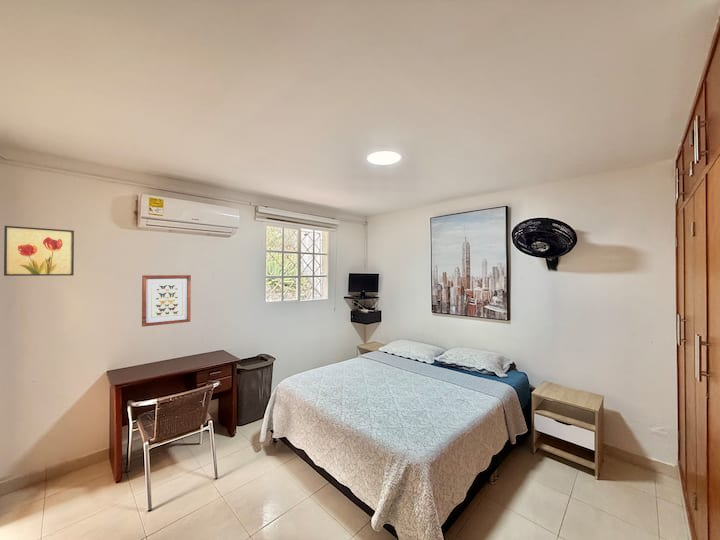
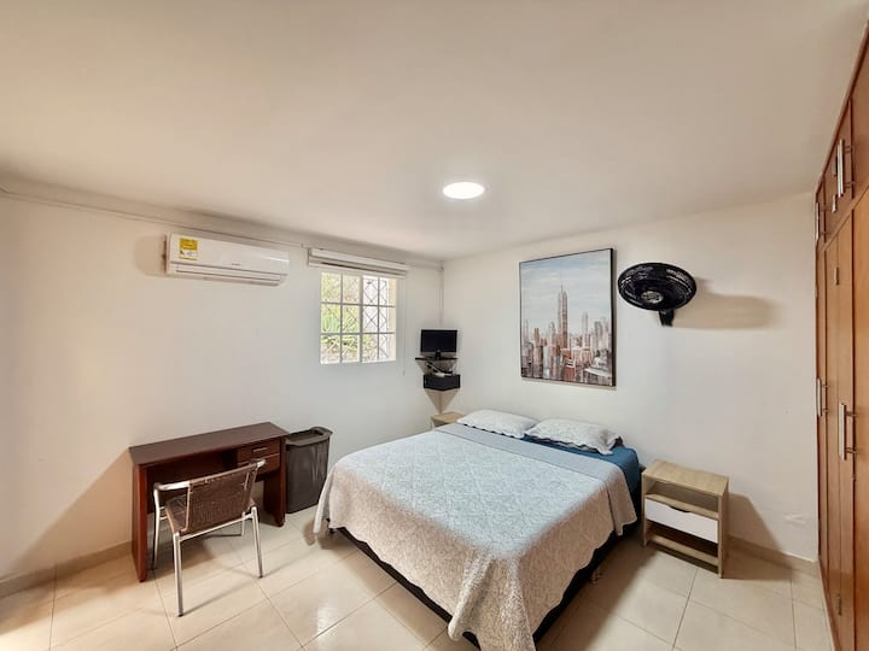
- wall art (41, 252)
- wall art (167, 299)
